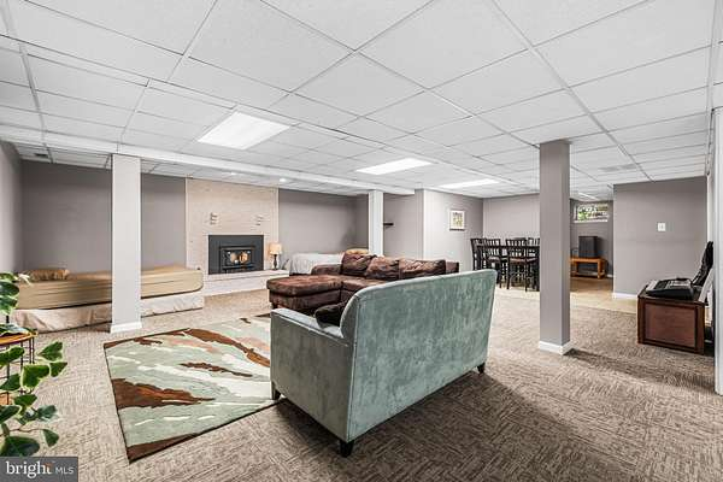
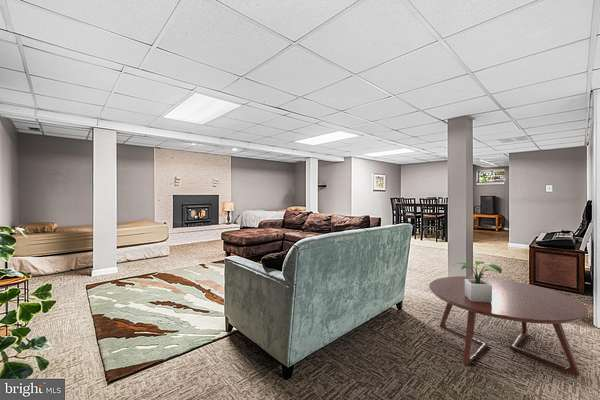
+ potted plant (478, 280)
+ coffee table (500, 318)
